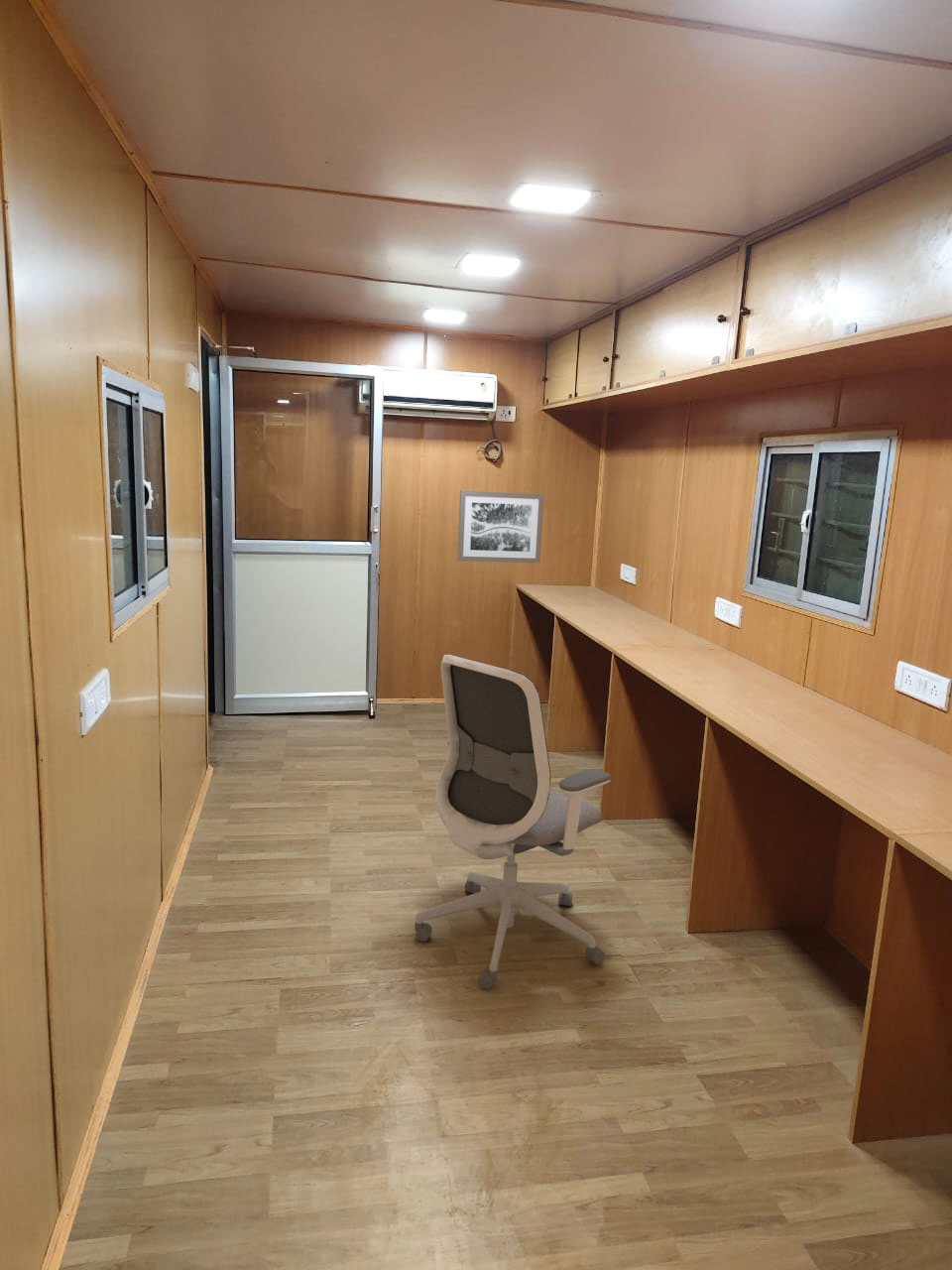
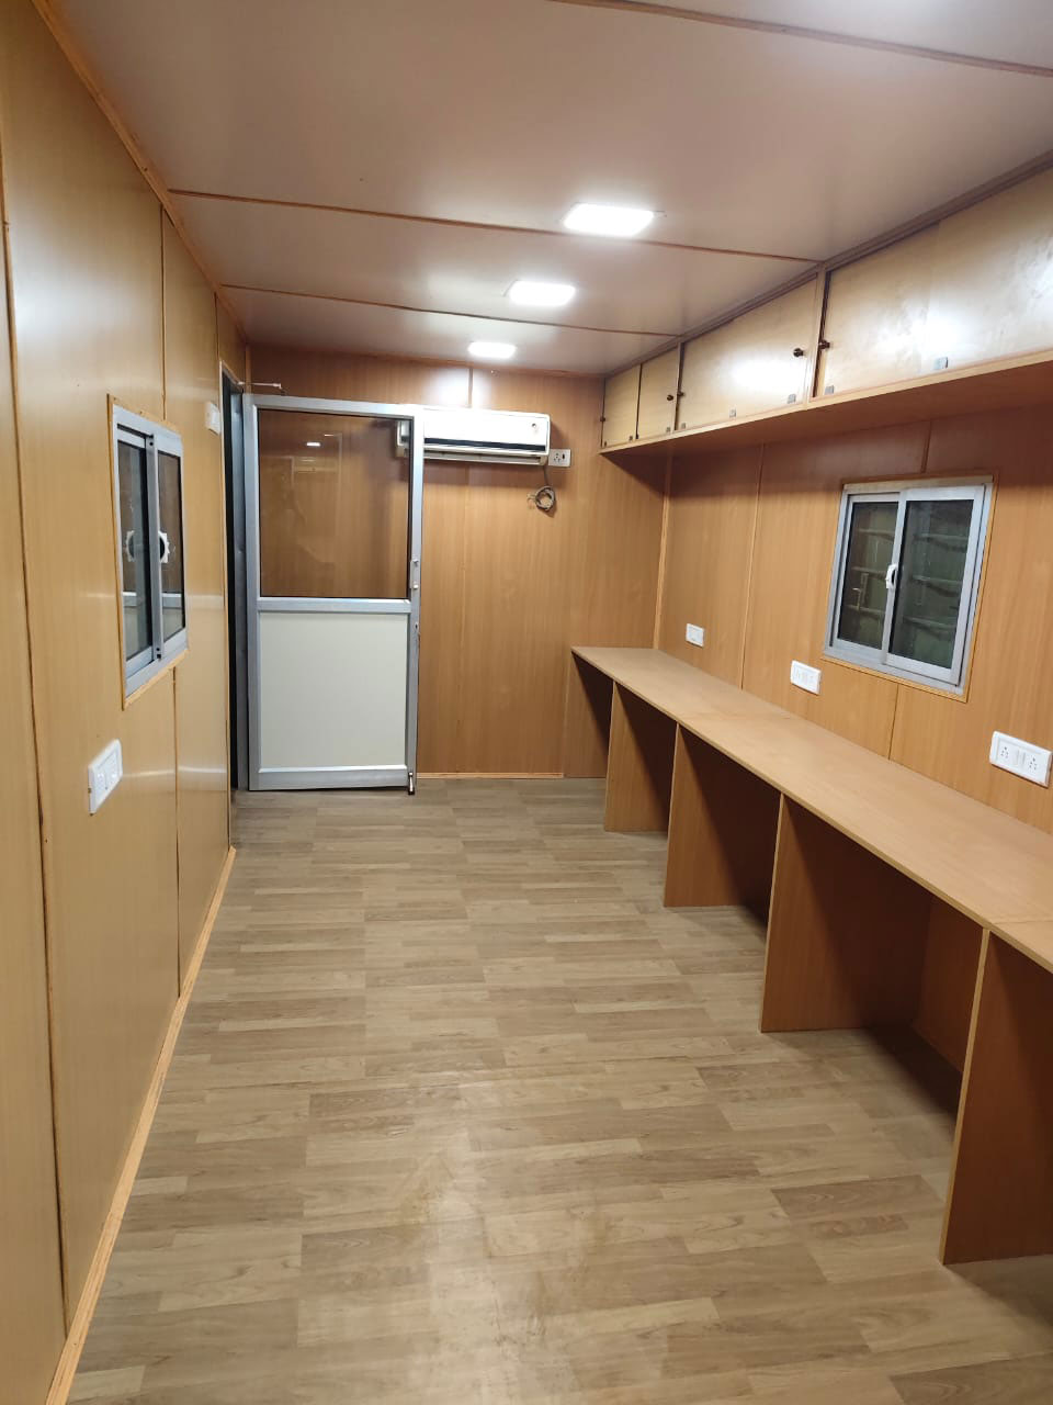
- office chair (510, 796)
- wall art (500, 527)
